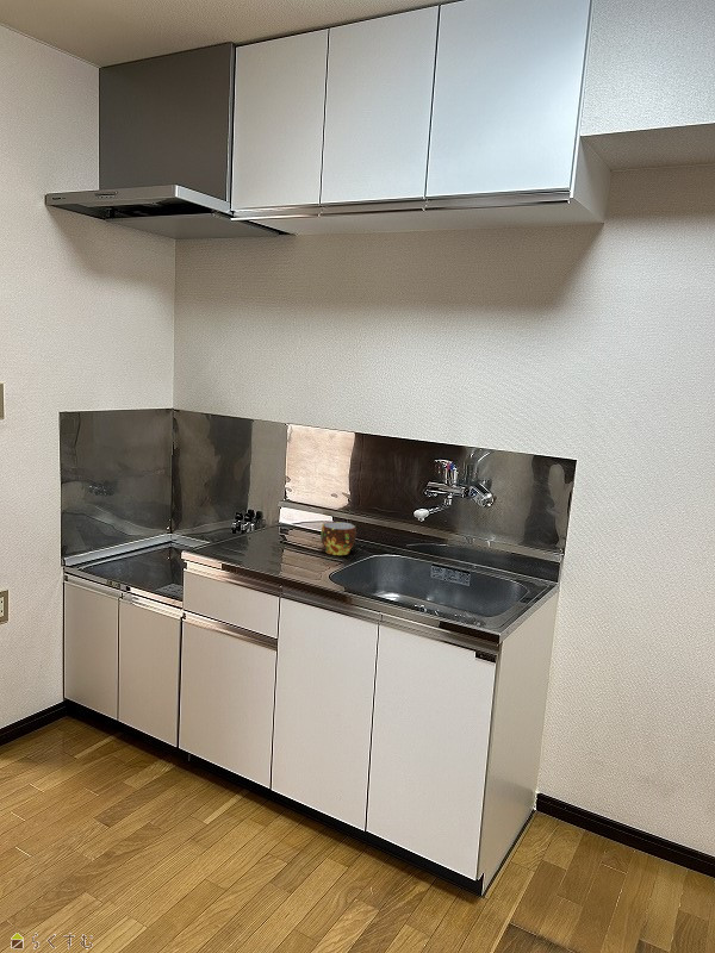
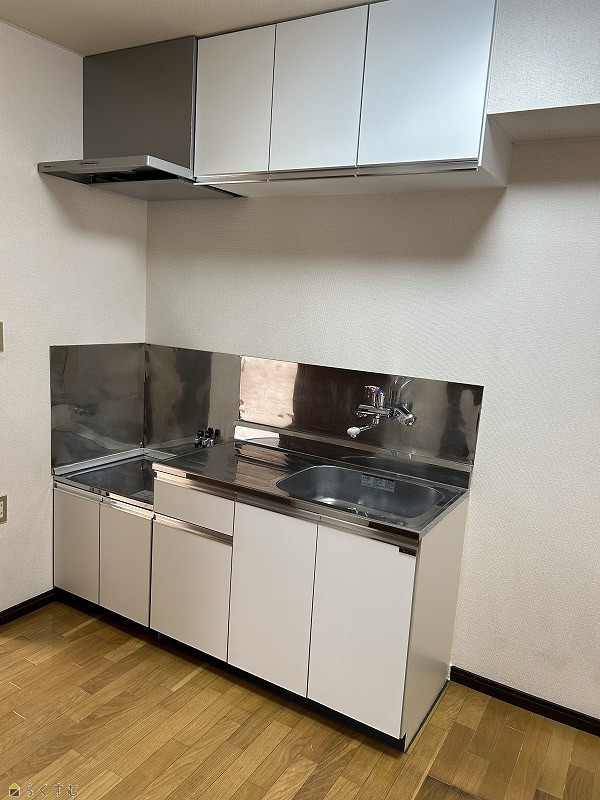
- cup (340, 538)
